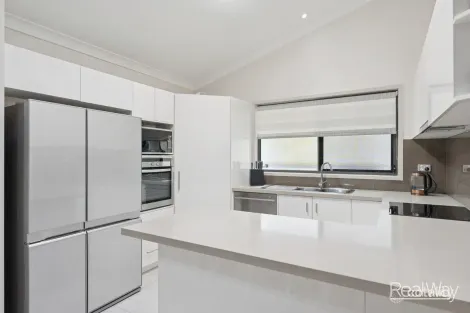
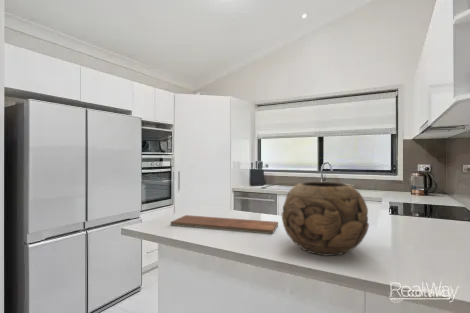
+ decorative bowl (323, 216)
+ chopping board (224, 223)
